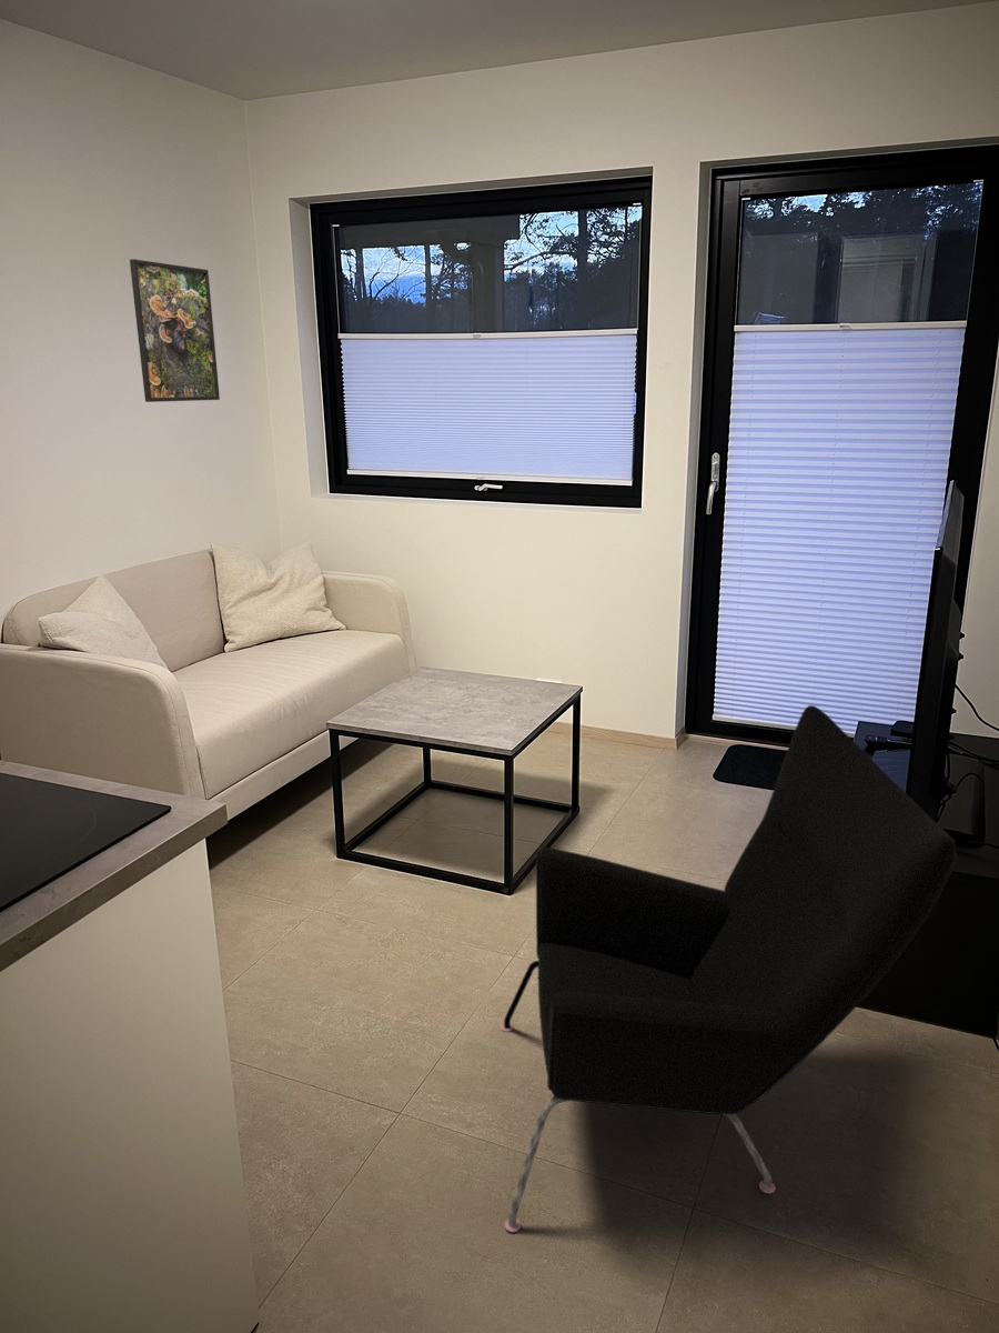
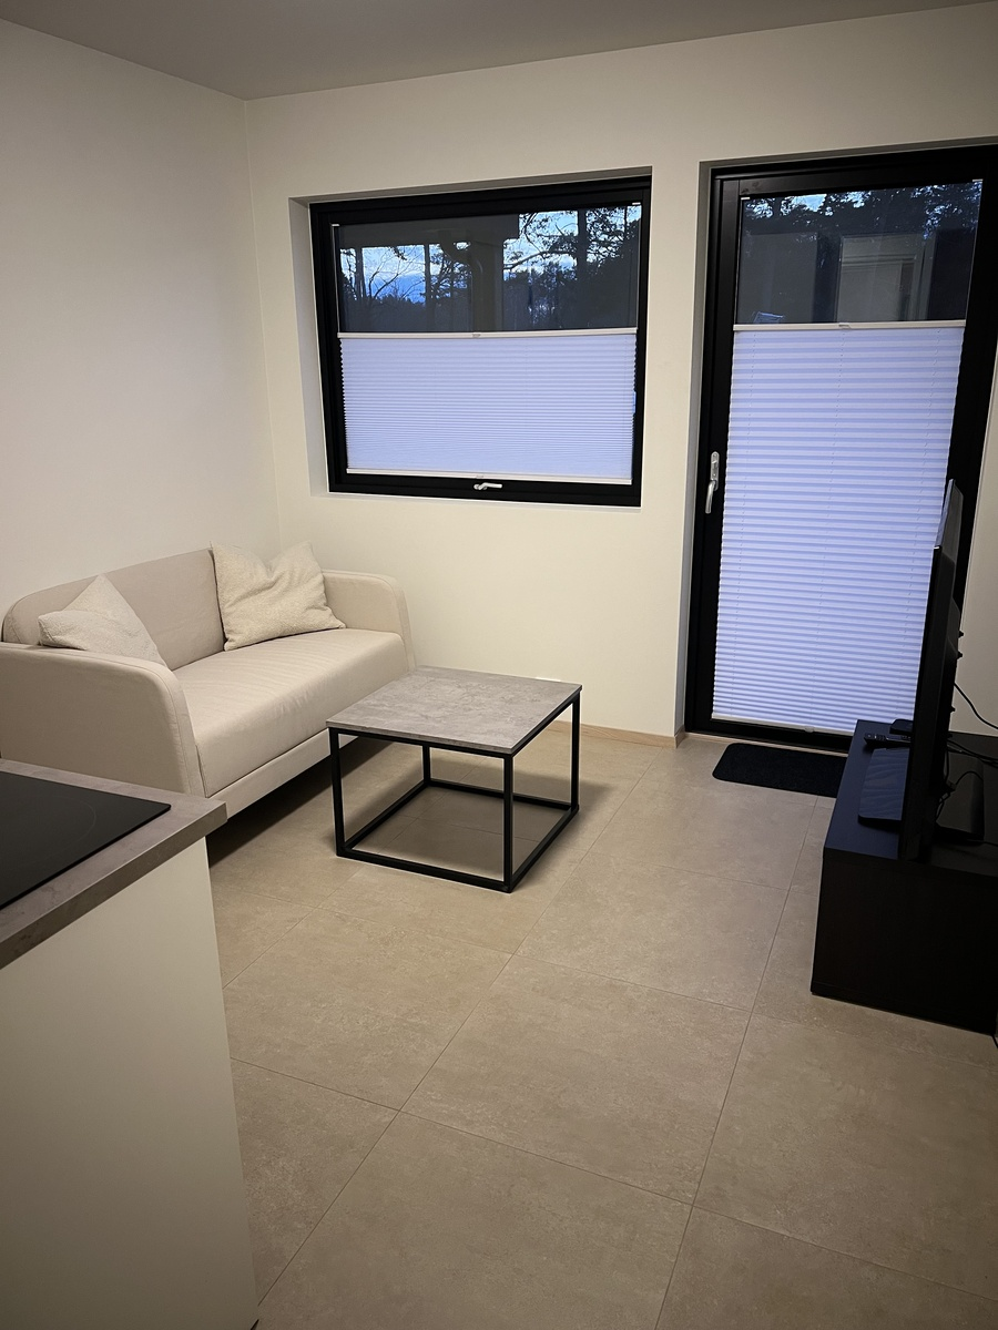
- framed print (176, 333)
- armchair (697, 946)
